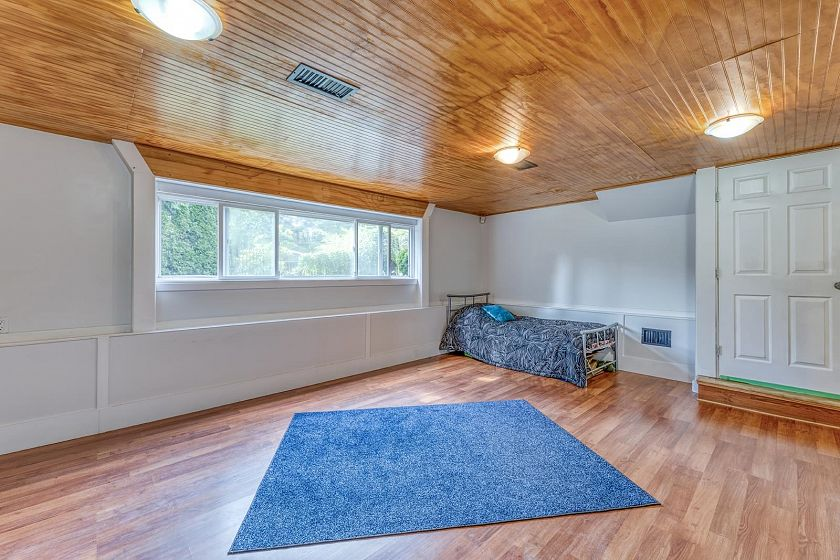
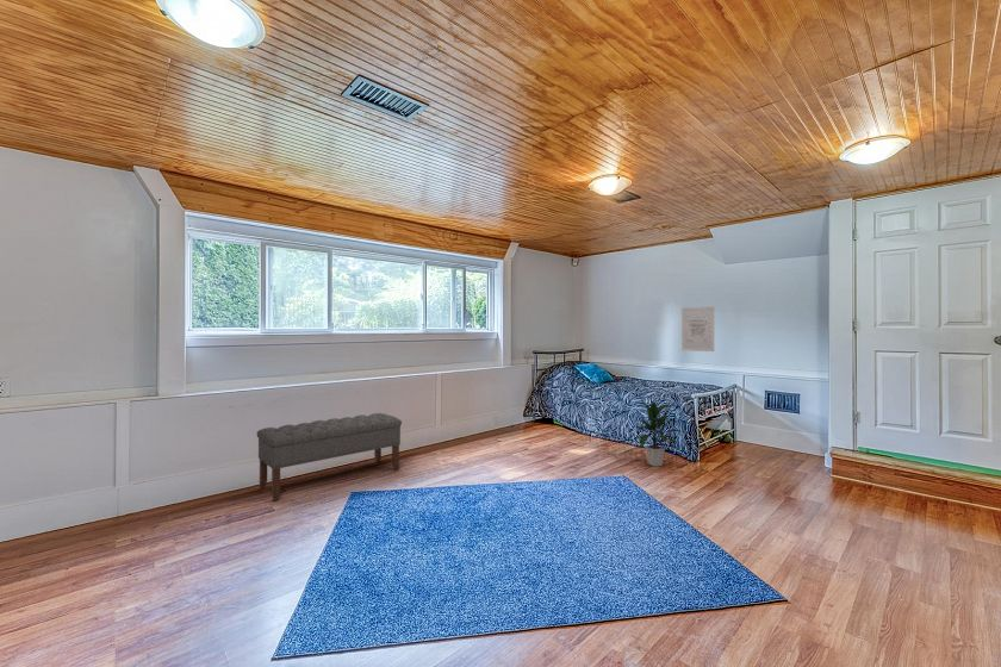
+ wall art (697, 329)
+ indoor plant (654, 431)
+ bench (332, 449)
